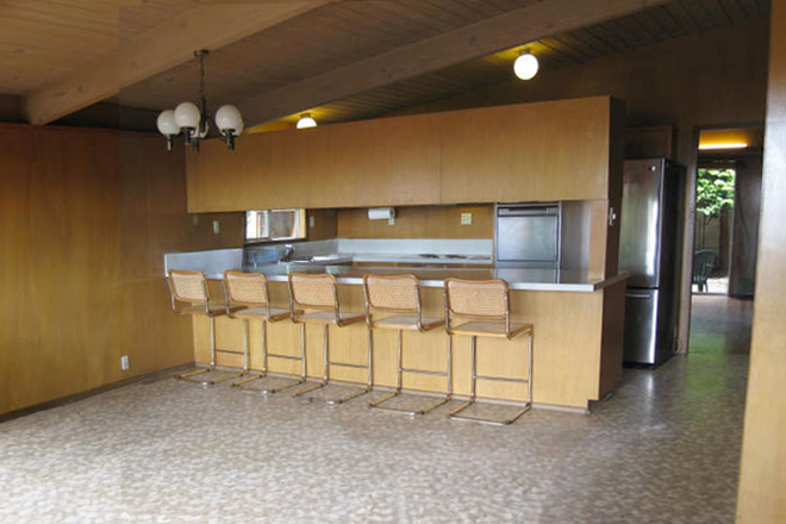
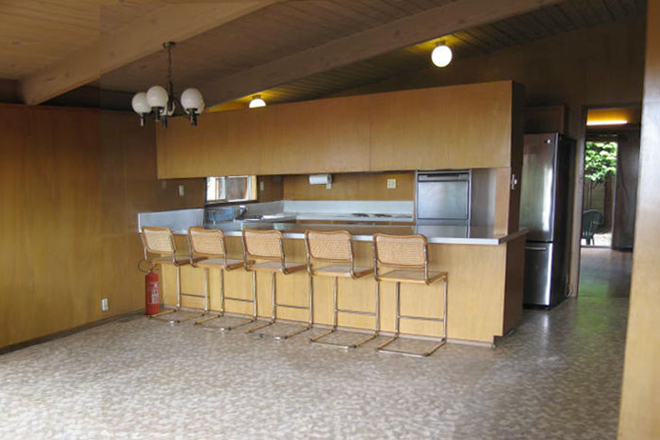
+ fire extinguisher (149, 286)
